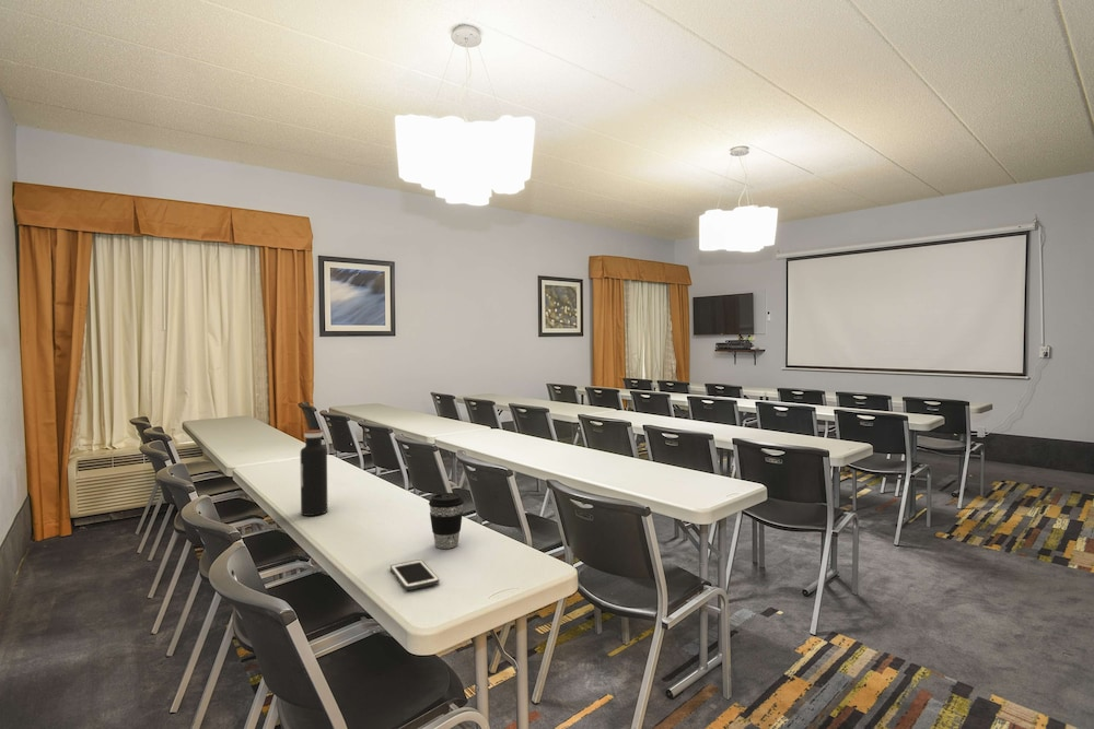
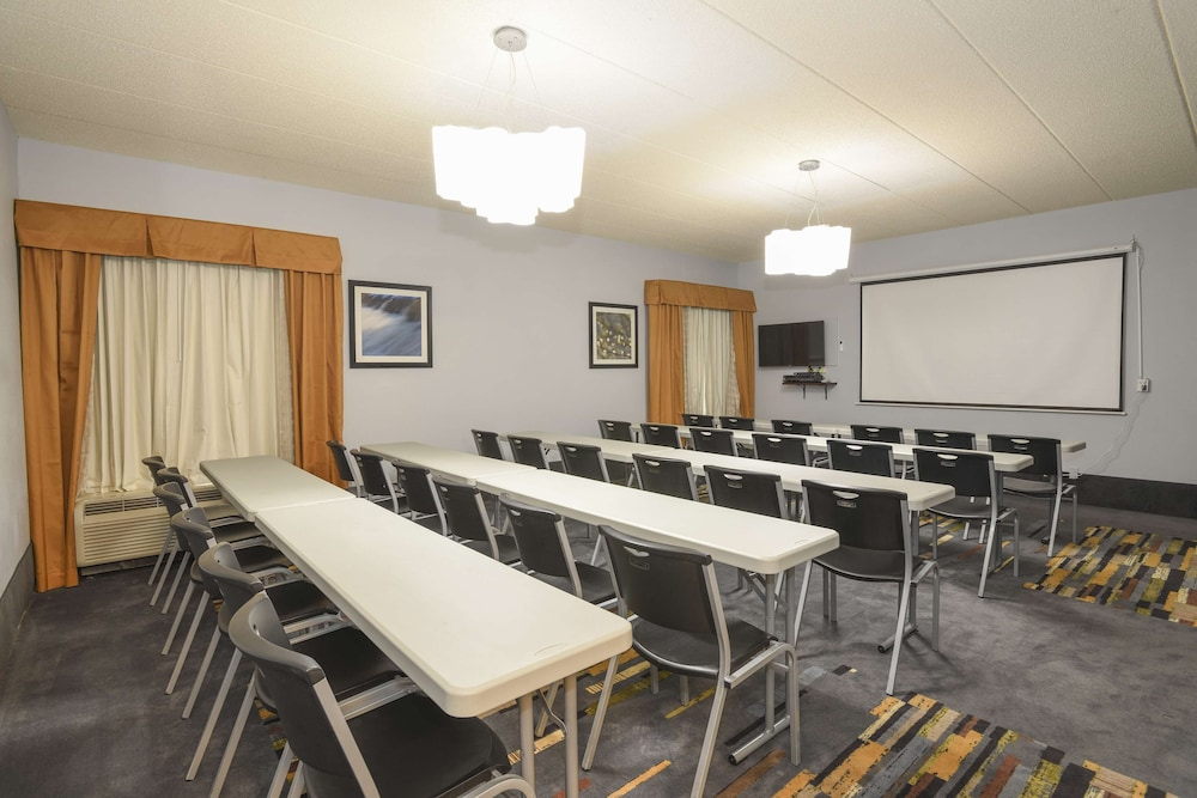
- cell phone (414, 574)
- water bottle (314, 471)
- coffee cup (446, 520)
